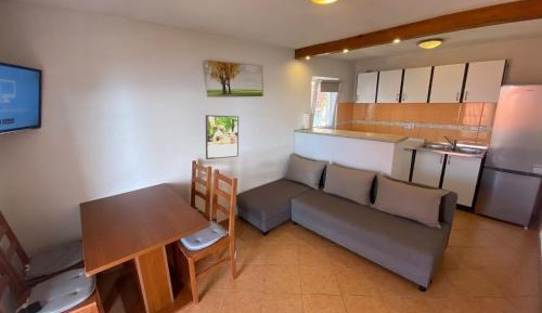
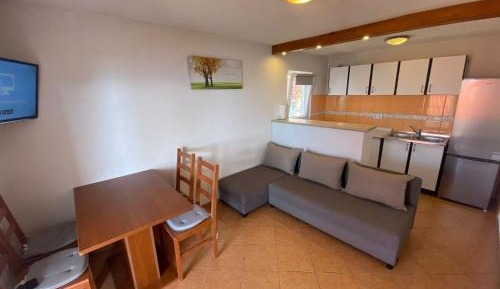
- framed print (222, 136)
